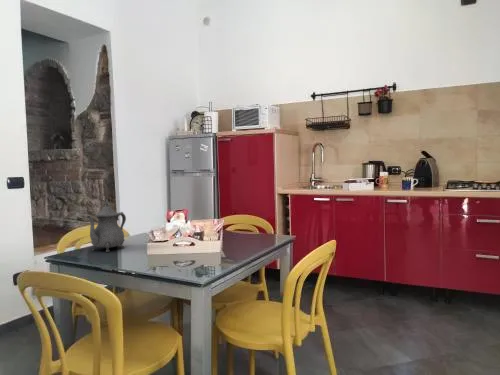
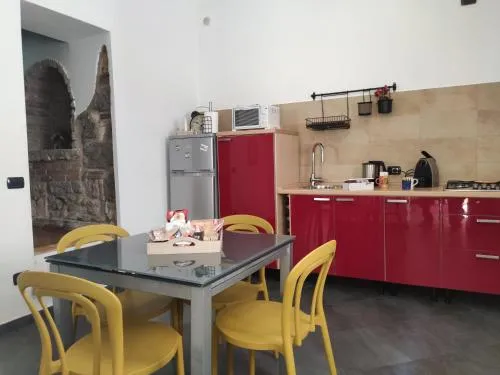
- teapot (107, 224)
